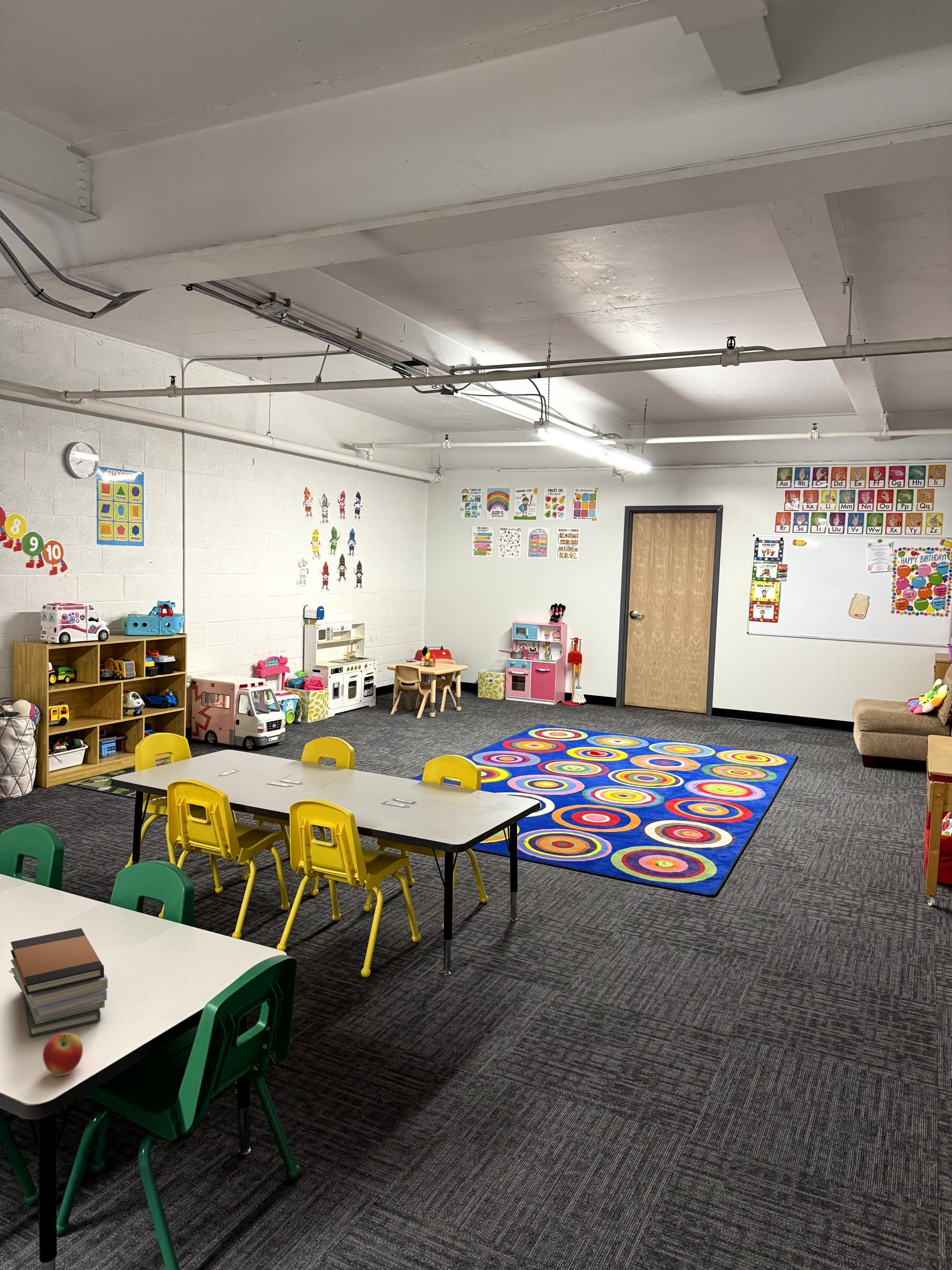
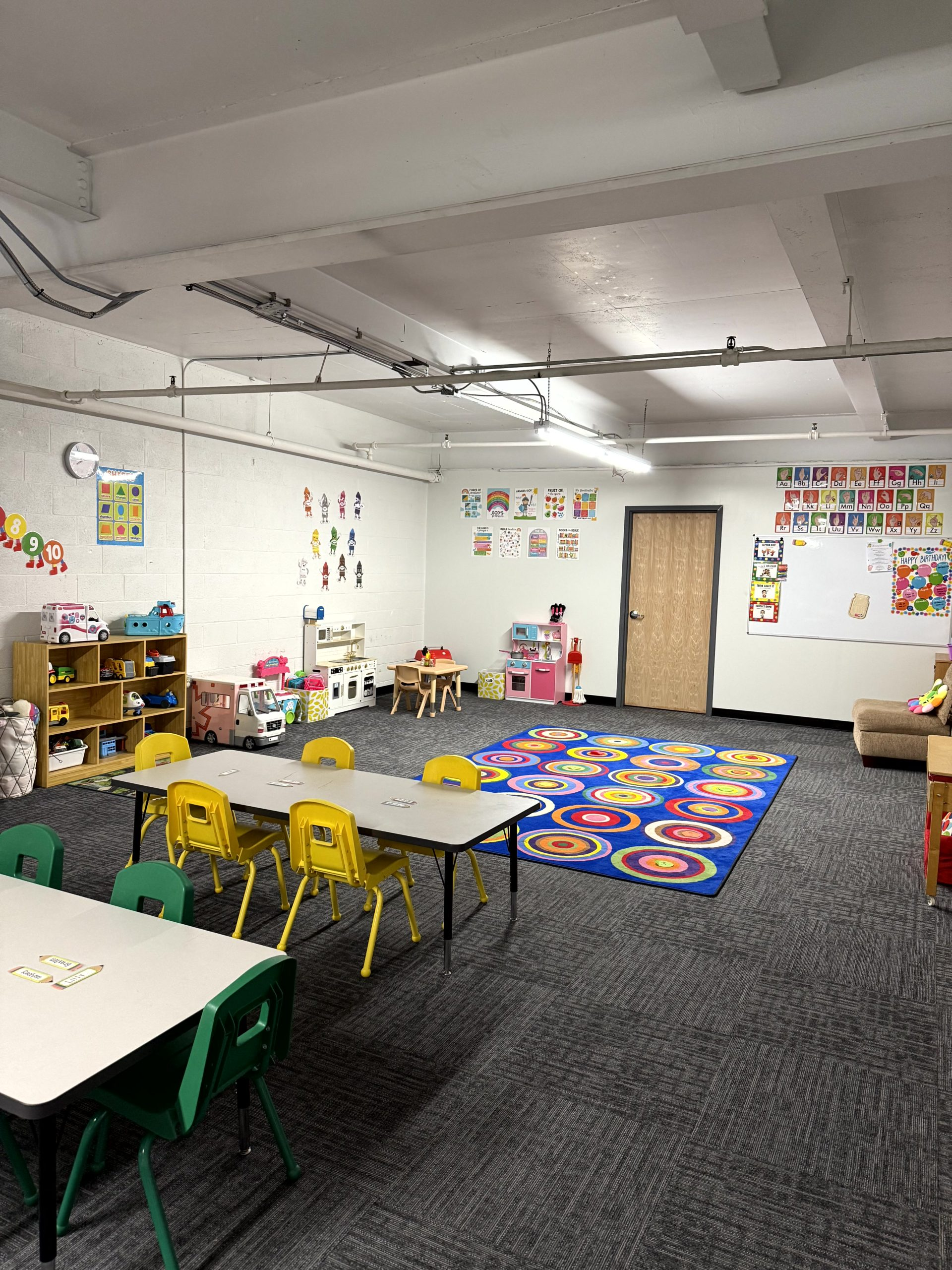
- apple (62, 1051)
- book stack (58, 980)
